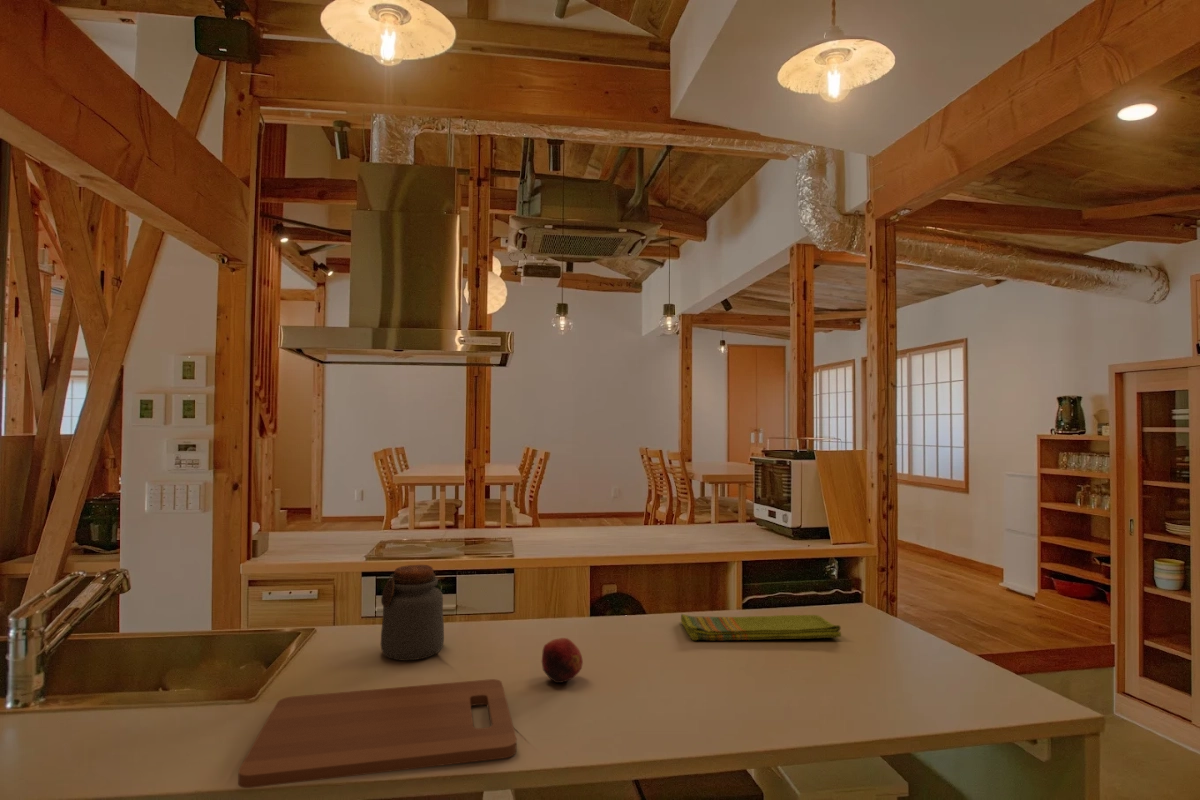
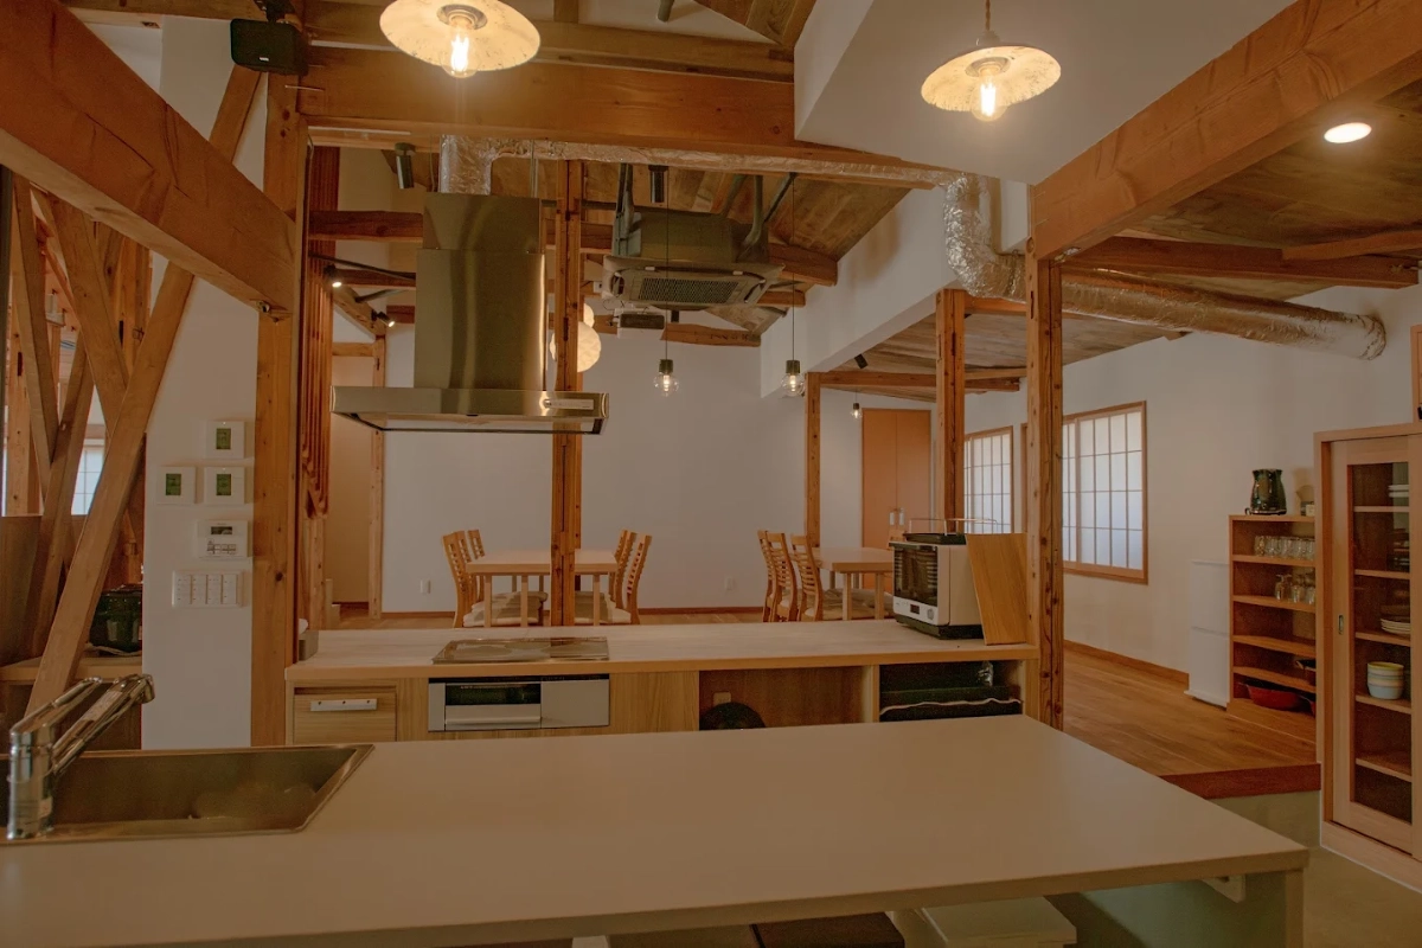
- jar (413, 609)
- cutting board (389, 724)
- fruit (561, 660)
- dish towel (757, 623)
